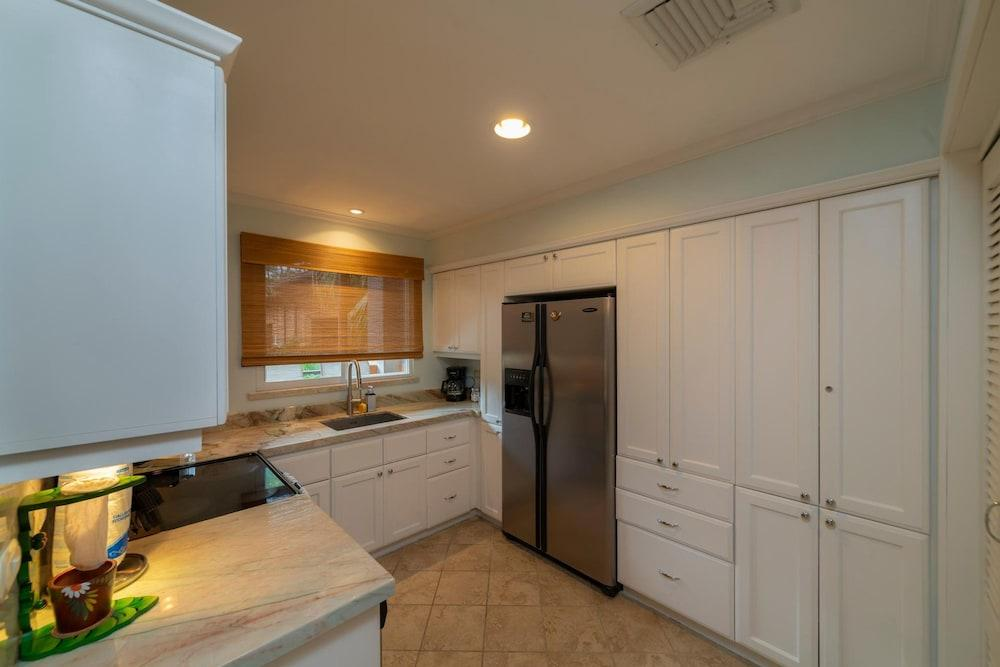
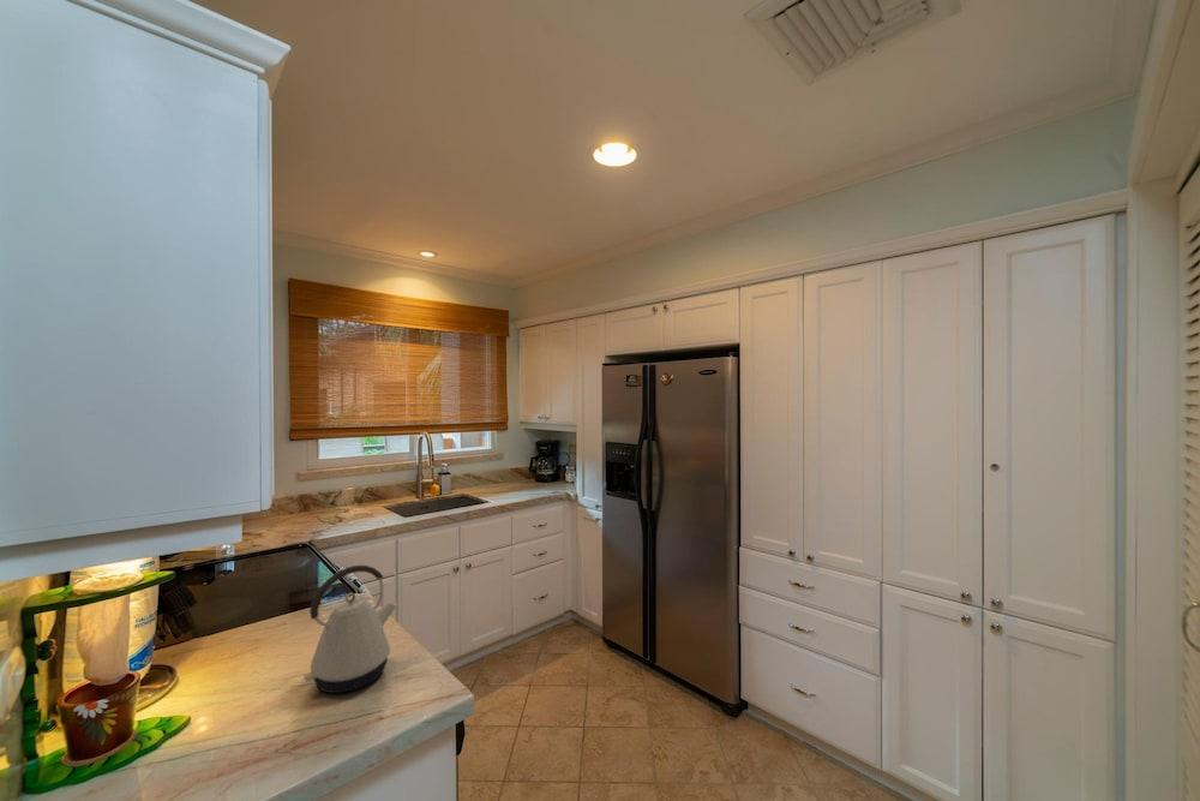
+ kettle (354, 620)
